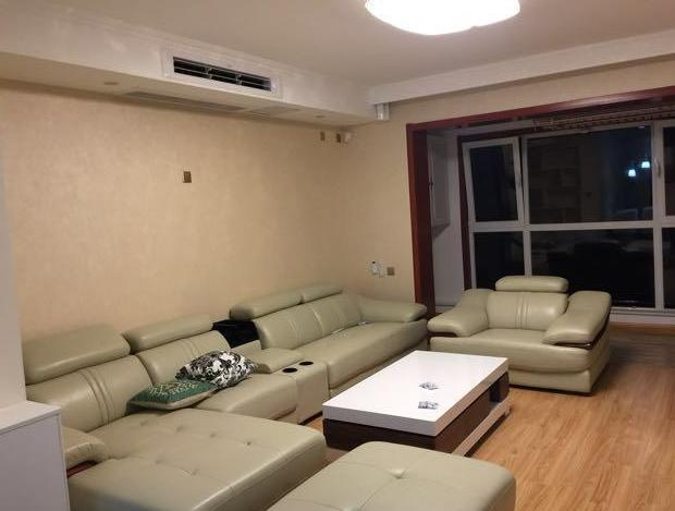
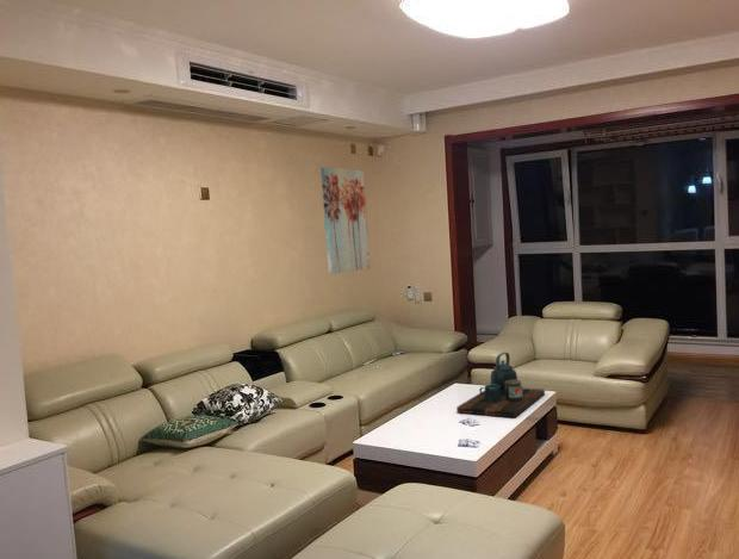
+ wall art (346, 219)
+ tea set (501, 380)
